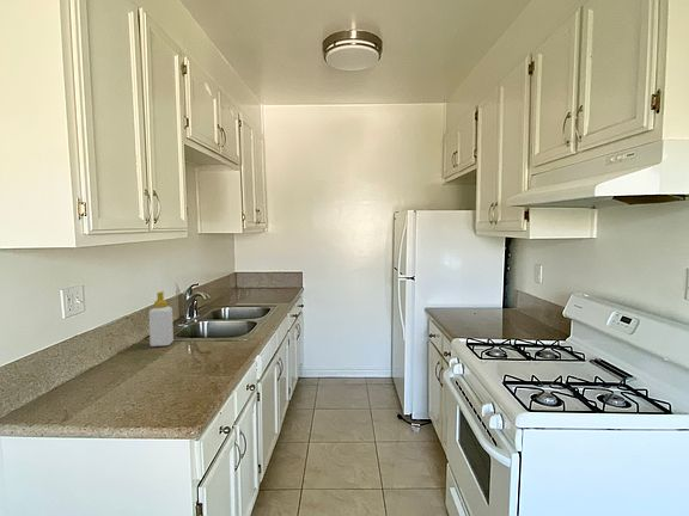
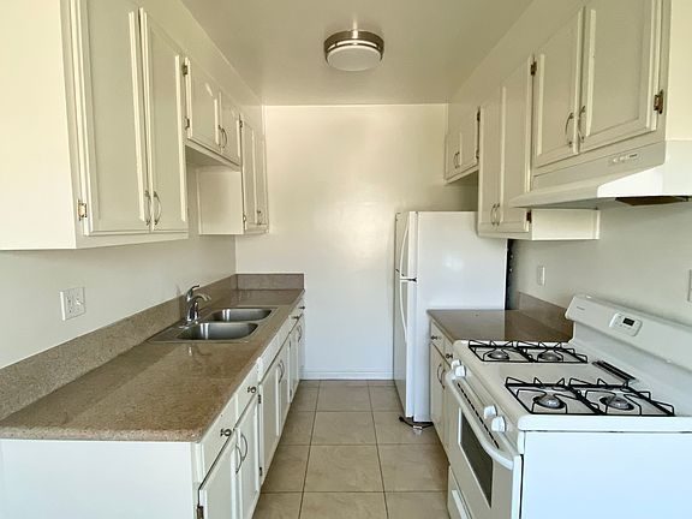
- soap bottle (160, 318)
